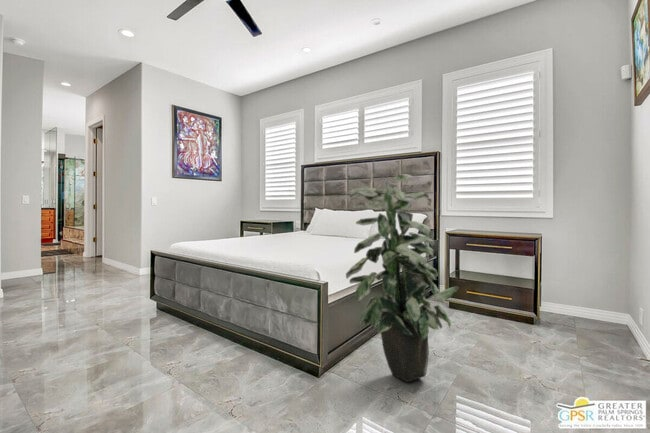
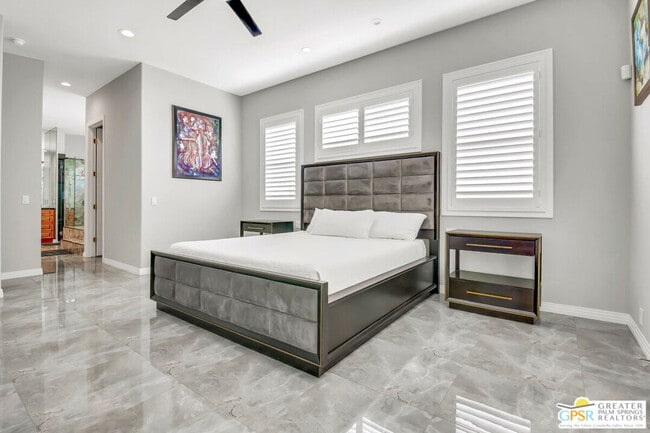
- indoor plant (396, 275)
